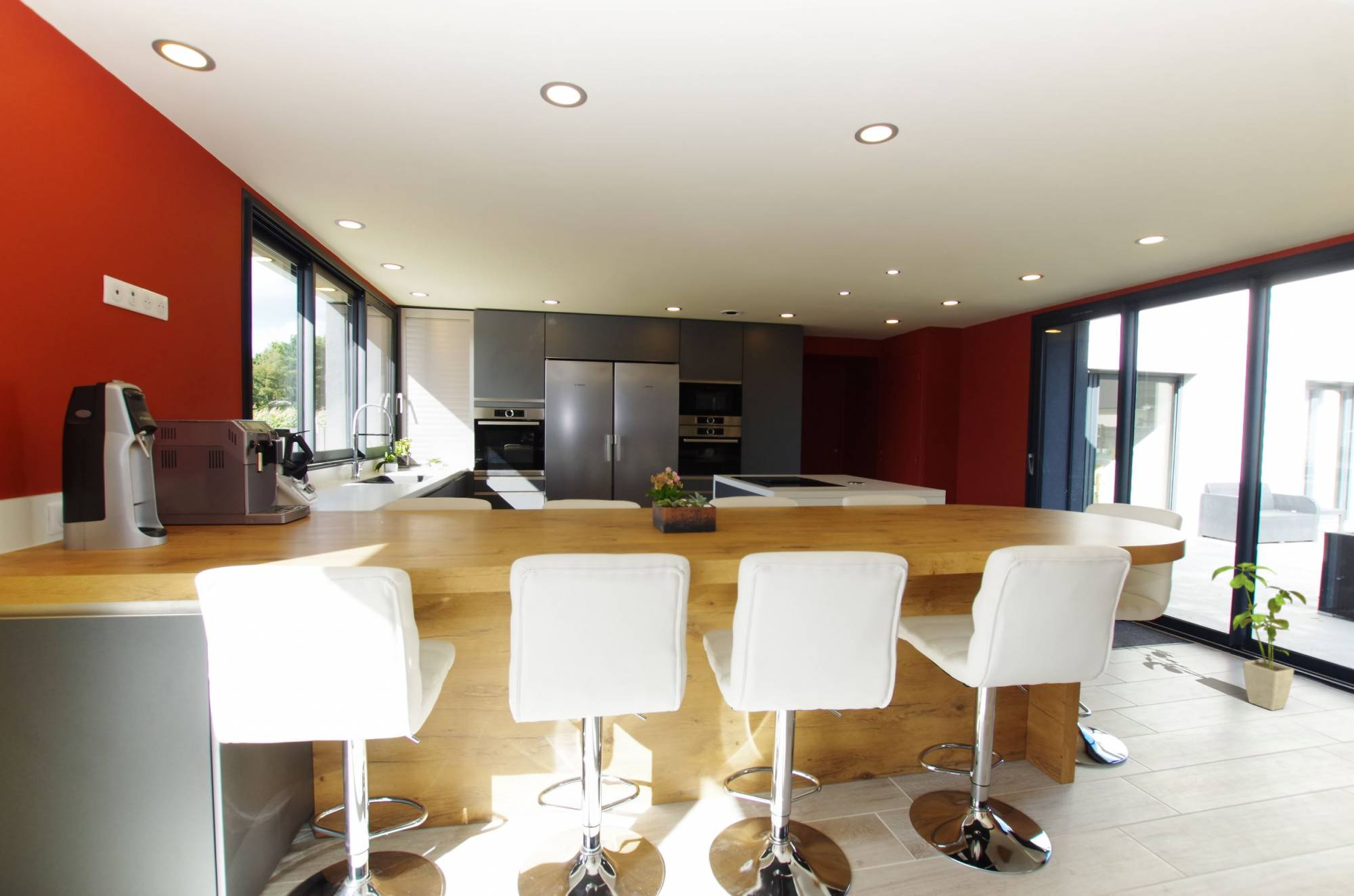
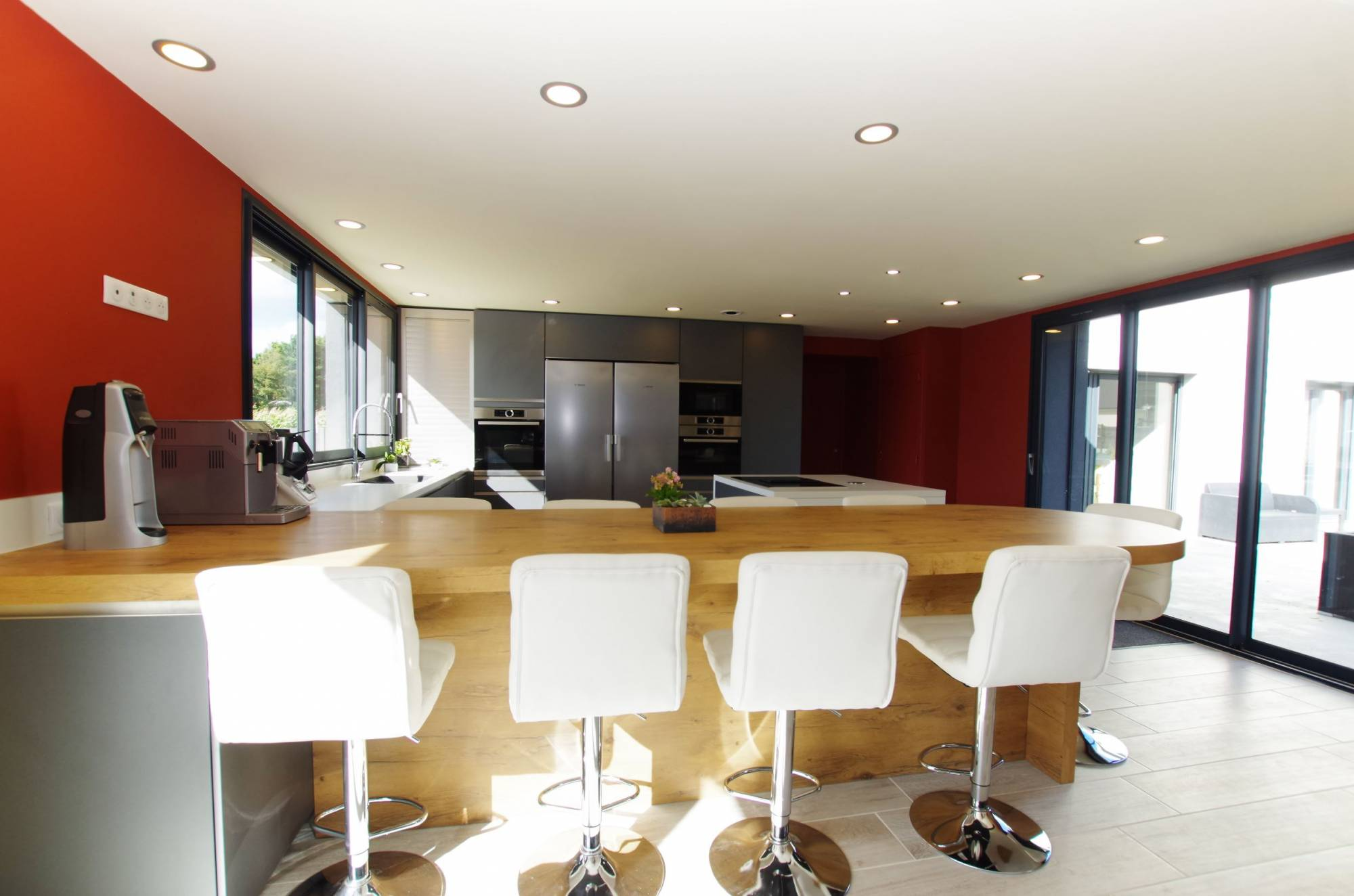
- house plant (1257, 635)
